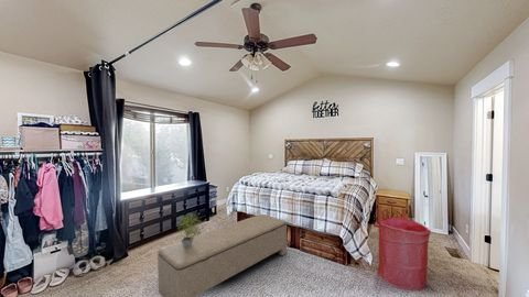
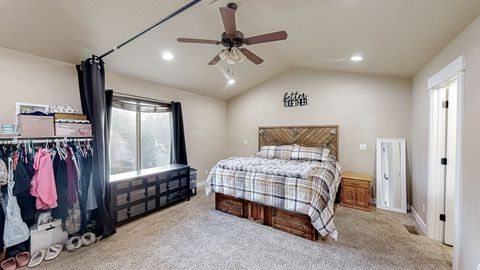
- potted plant (190, 228)
- laundry hamper (402, 250)
- bench (231, 251)
